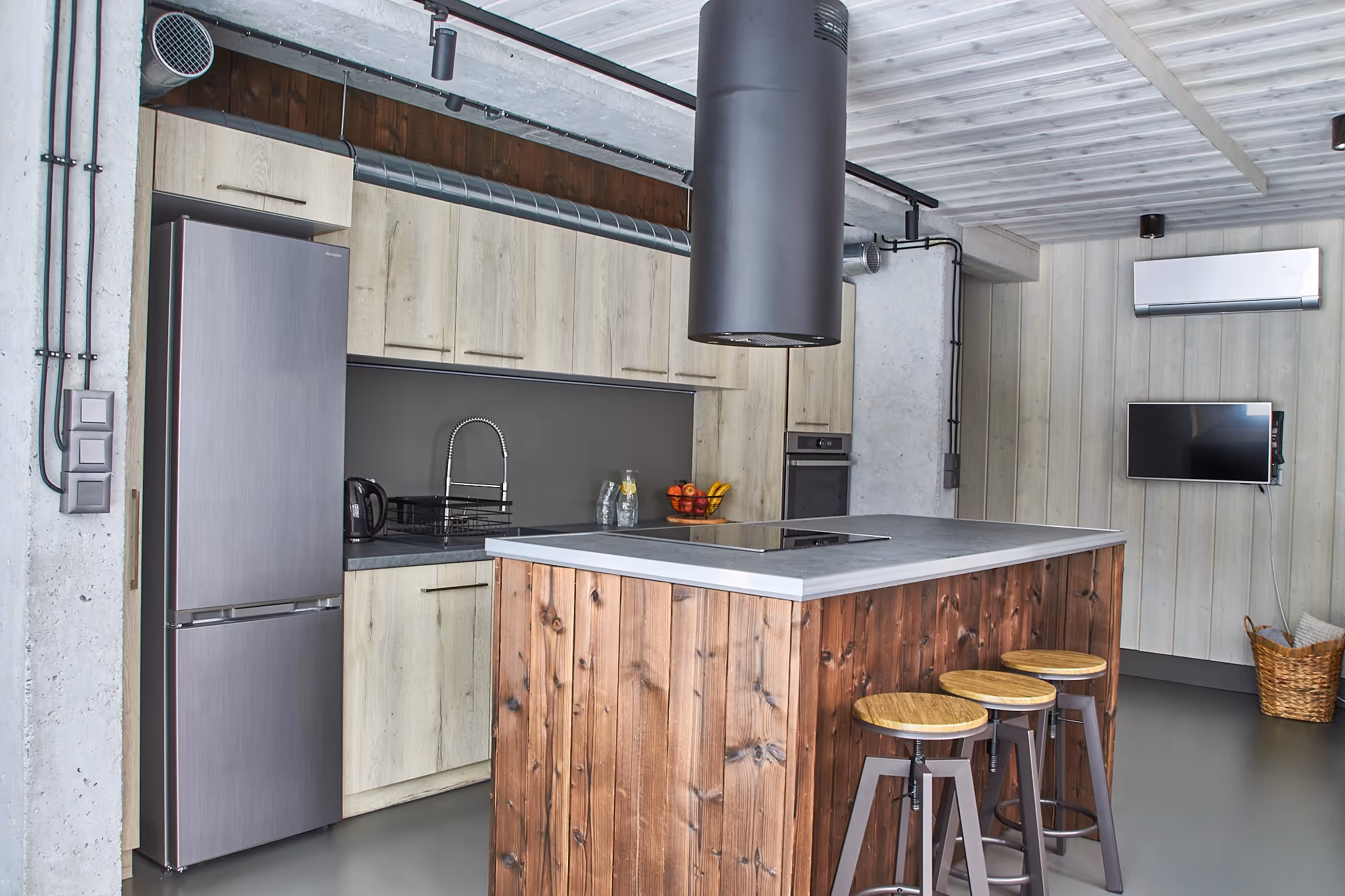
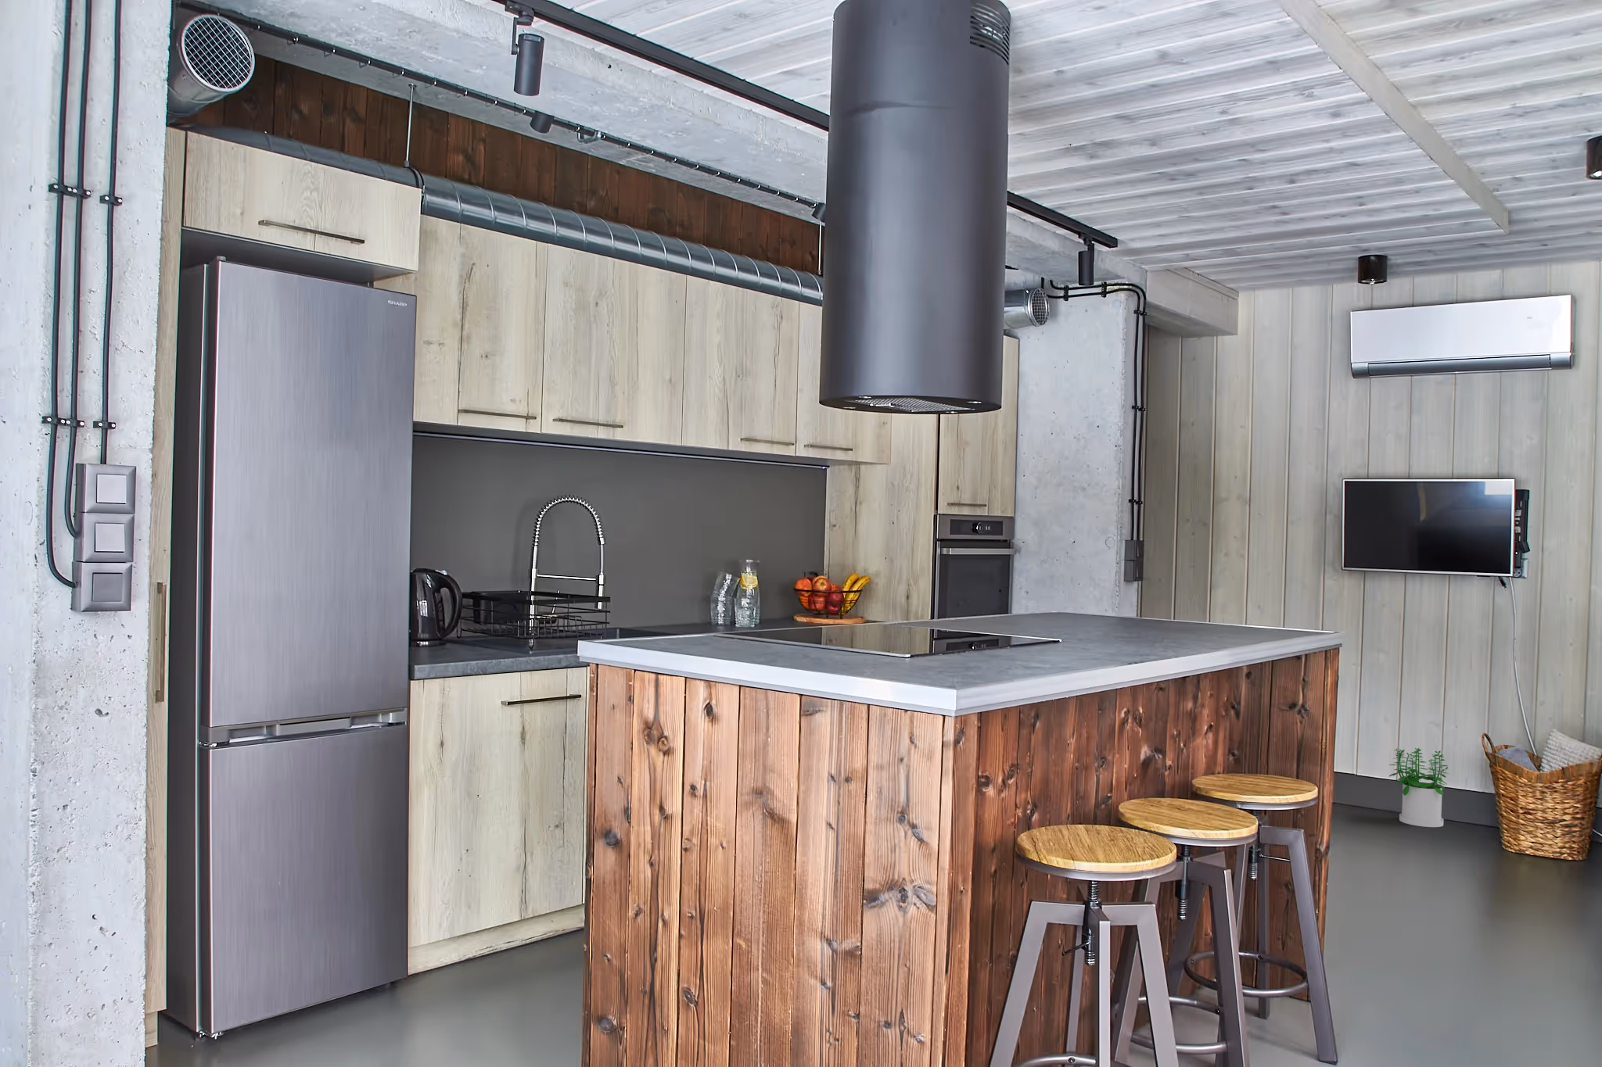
+ potted plant (1416, 785)
